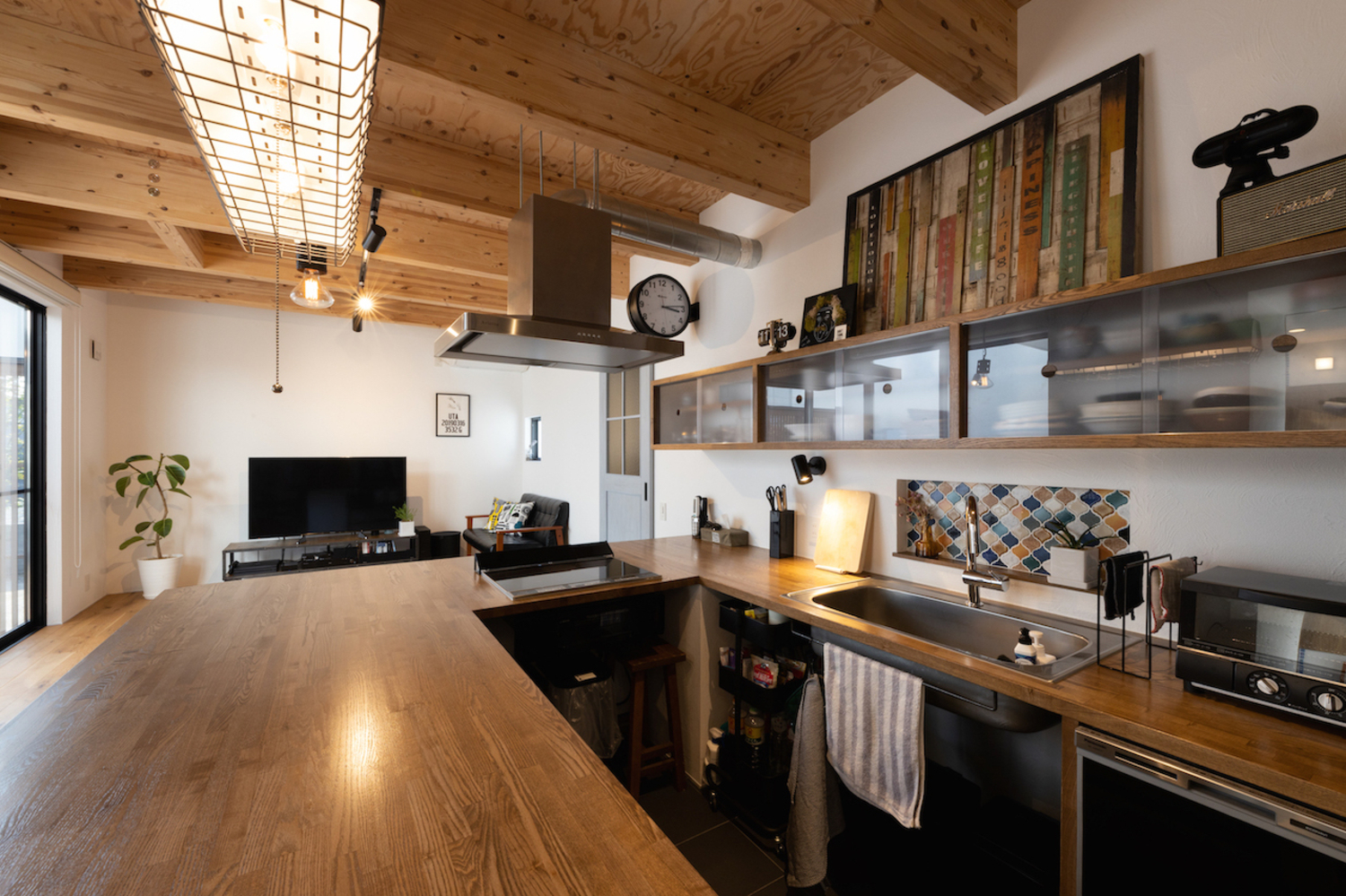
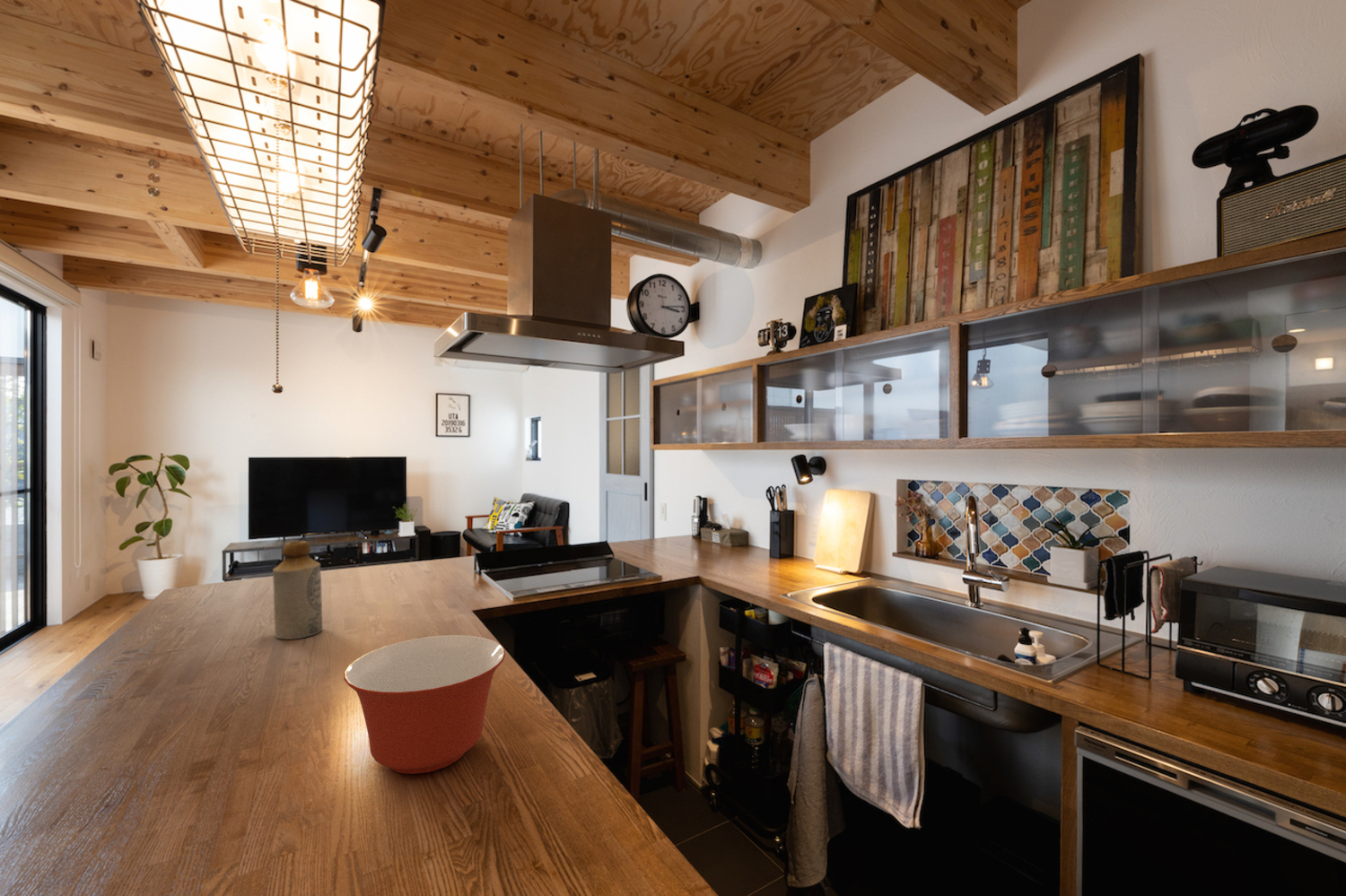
+ bottle (298, 587)
+ mixing bowl (428, 706)
